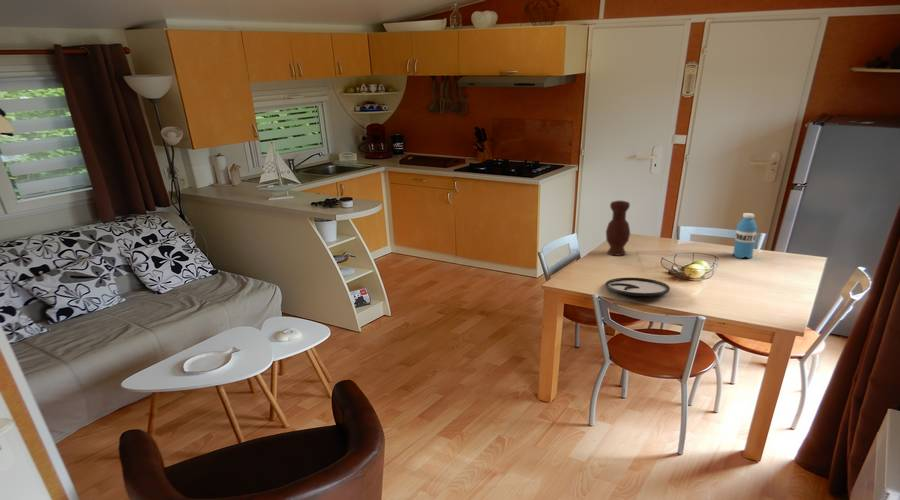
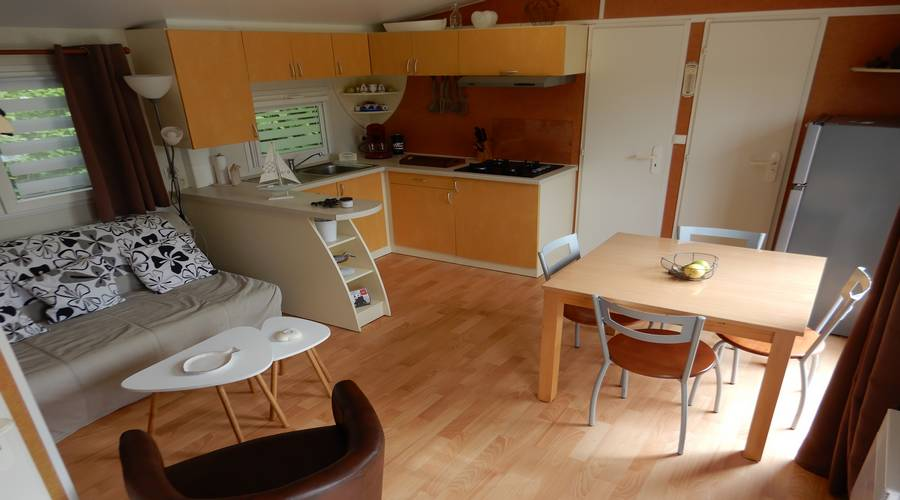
- water bottle (745, 235)
- plate (636, 286)
- vase (618, 227)
